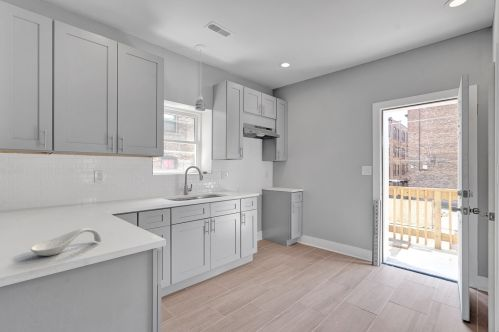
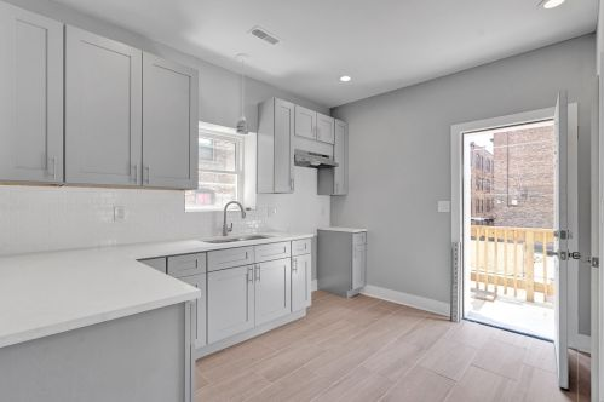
- spoon rest (68, 240)
